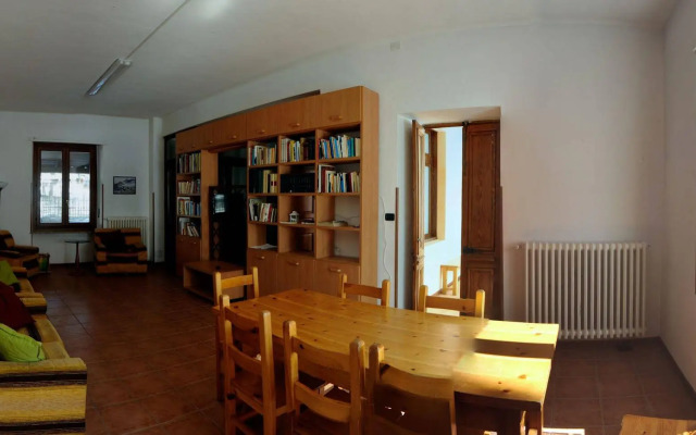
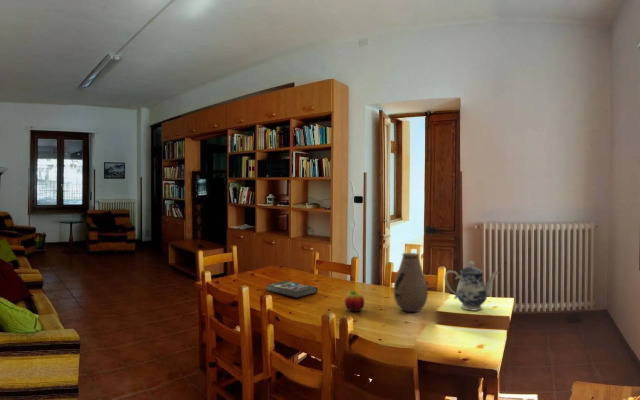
+ fruit (354, 301)
+ vase (410, 281)
+ teapot (471, 284)
+ book (291, 288)
